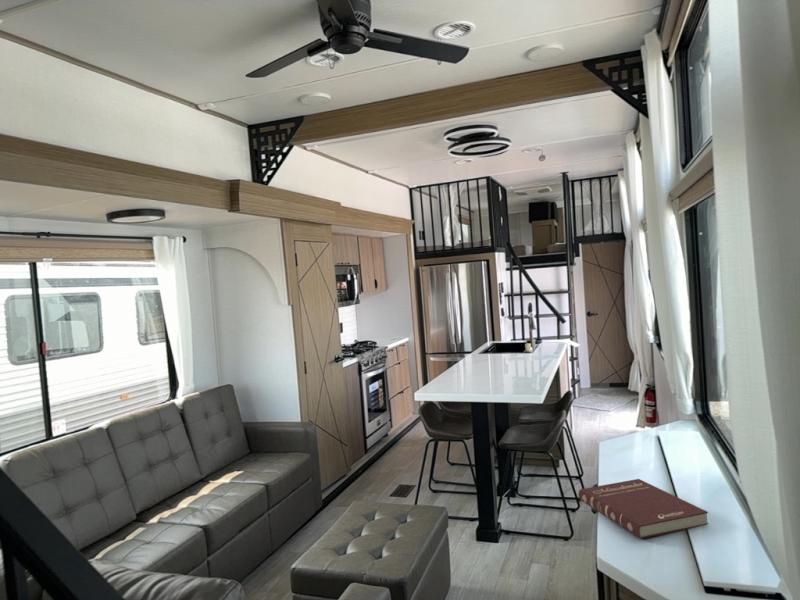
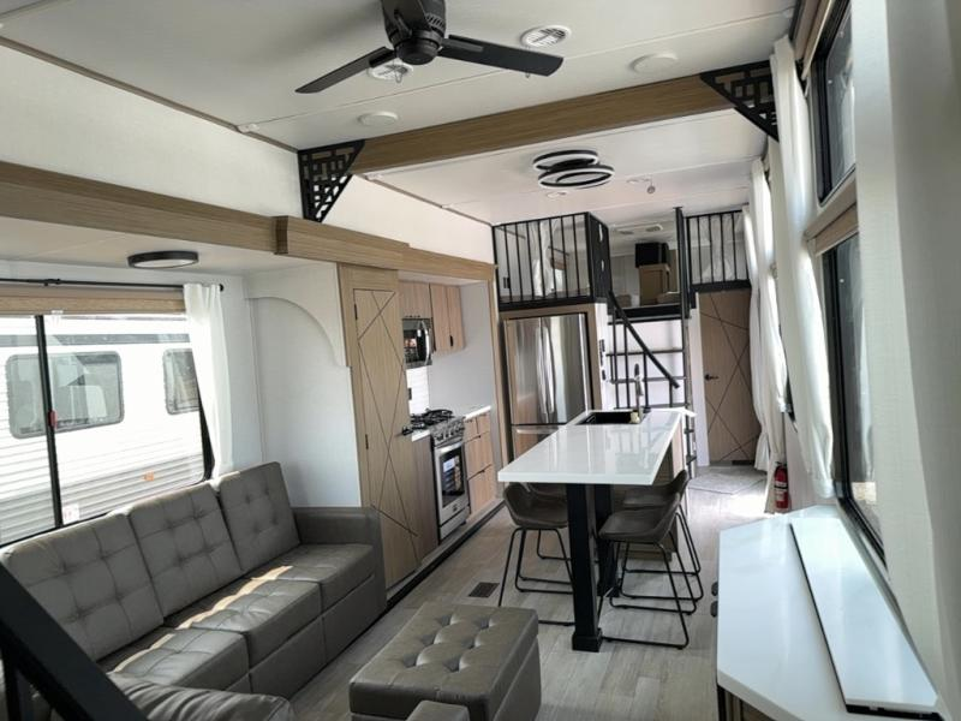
- book (638, 505)
